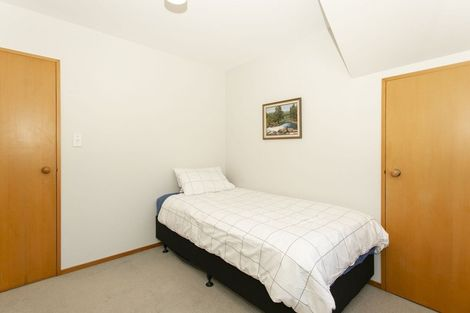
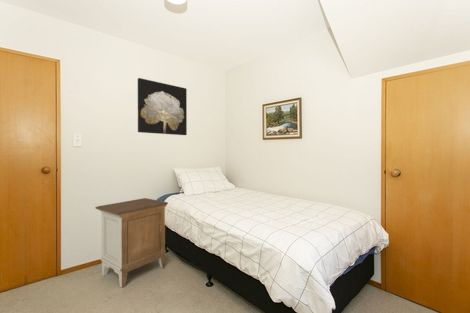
+ nightstand (133, 237)
+ wall art (163, 108)
